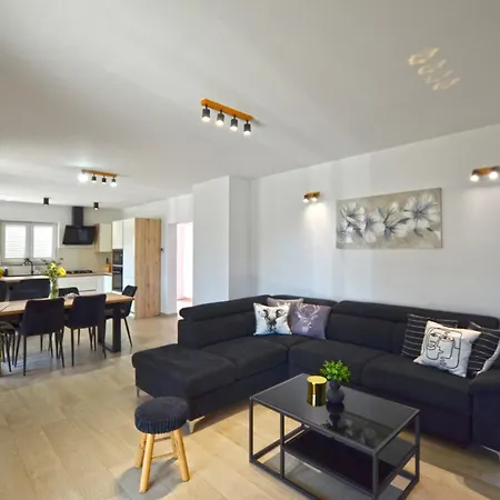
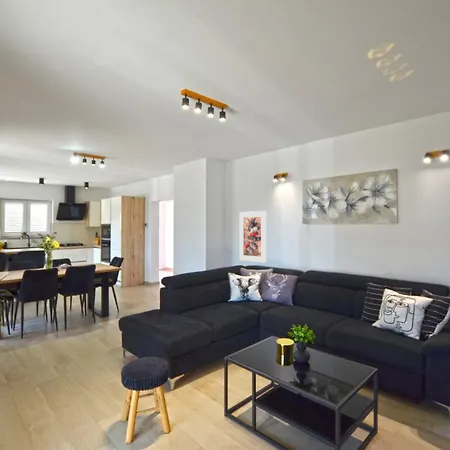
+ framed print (252, 236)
